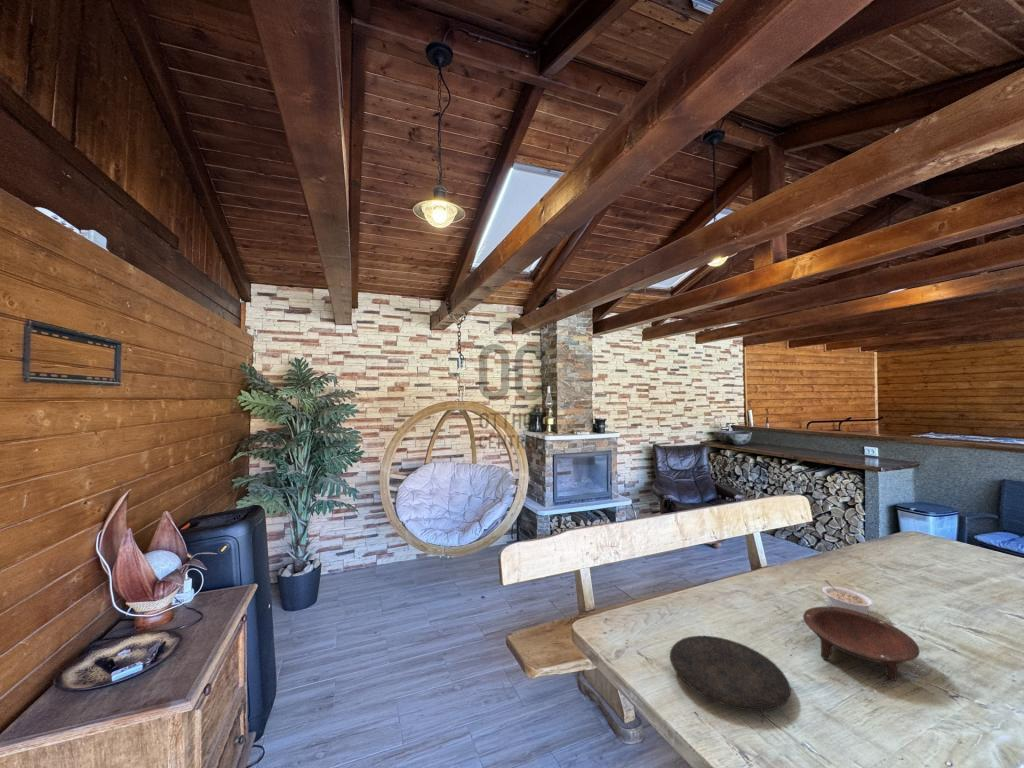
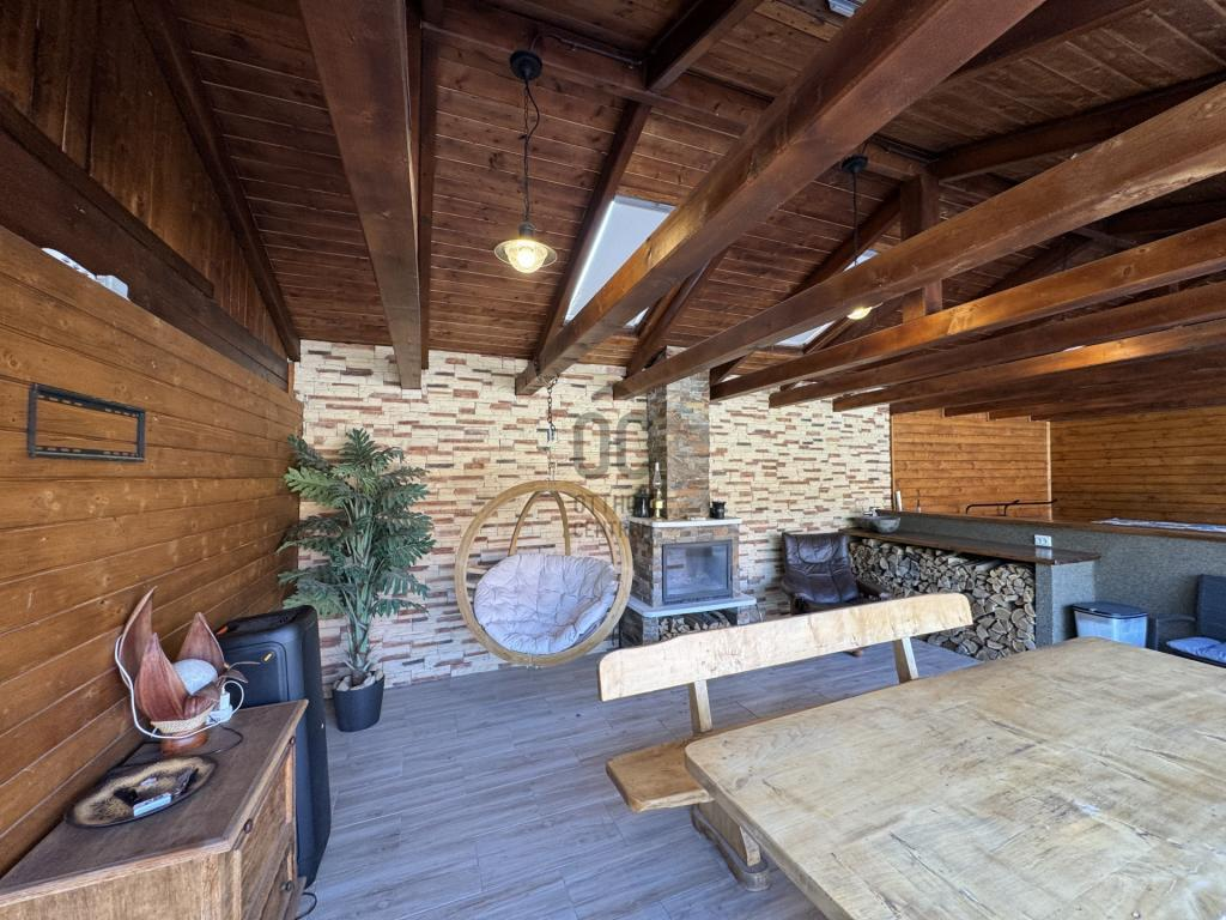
- bowl (857, 641)
- legume (845, 600)
- plate (726, 672)
